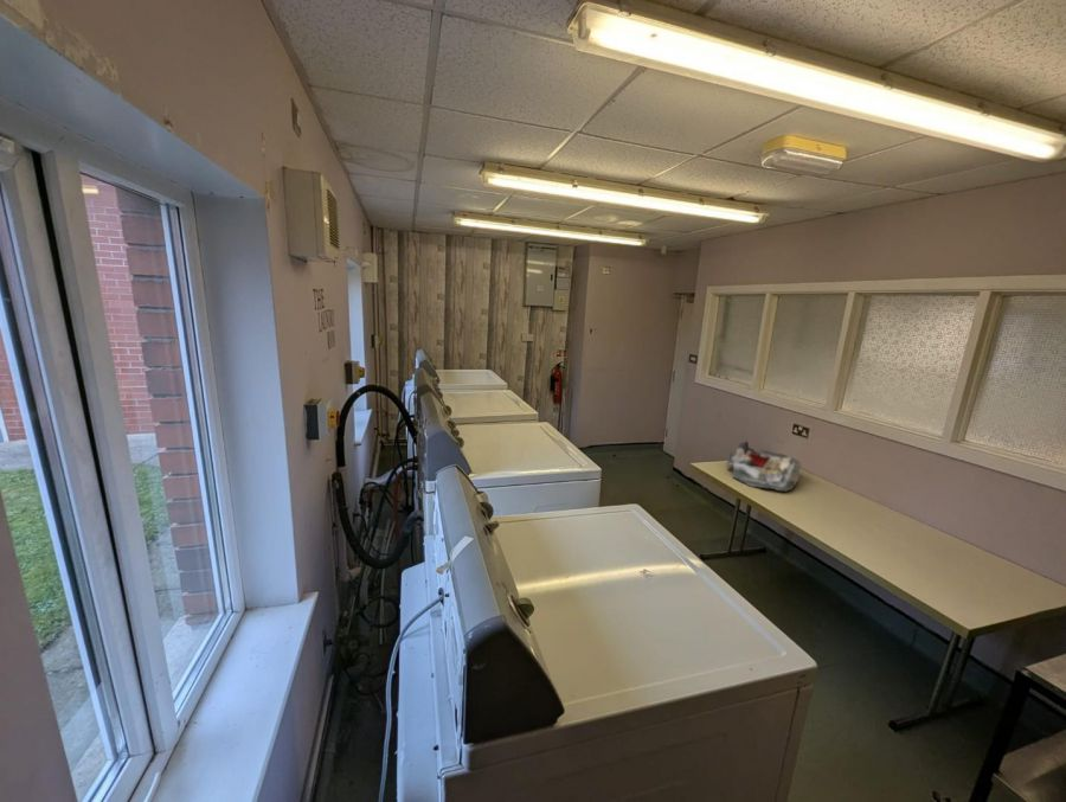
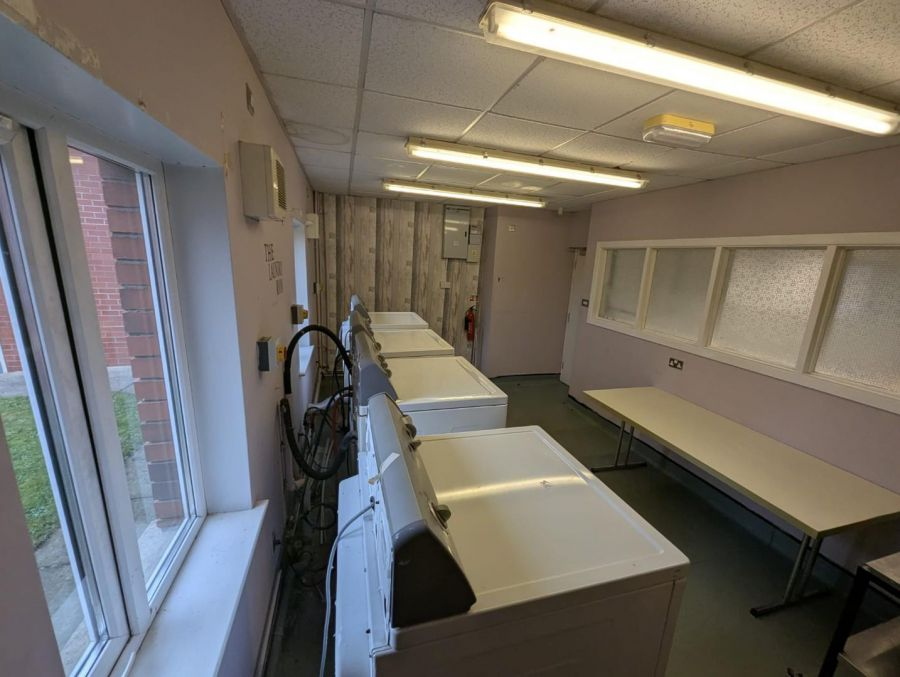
- laundry basket (765, 462)
